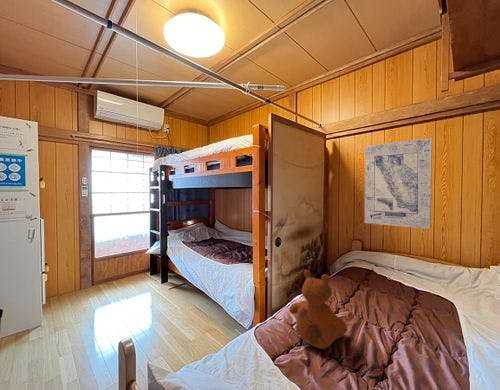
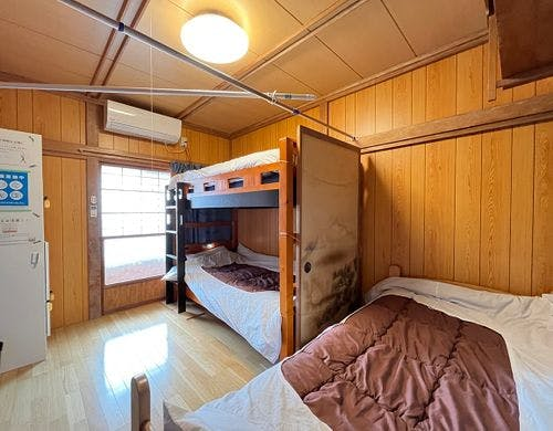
- wall art (395, 184)
- teddy bear (320, 304)
